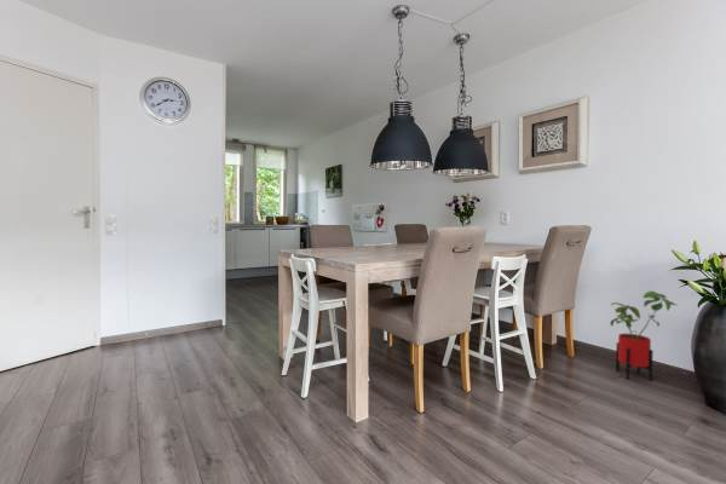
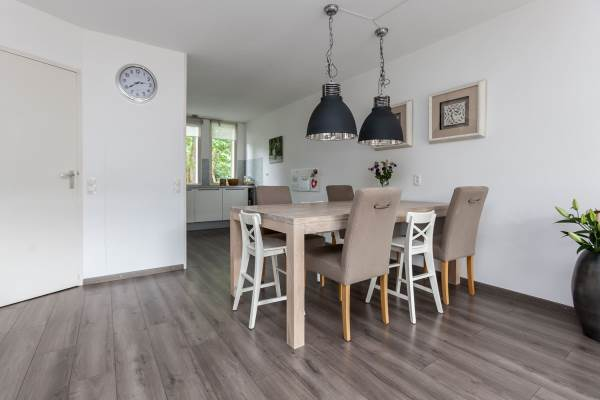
- house plant (635, 332)
